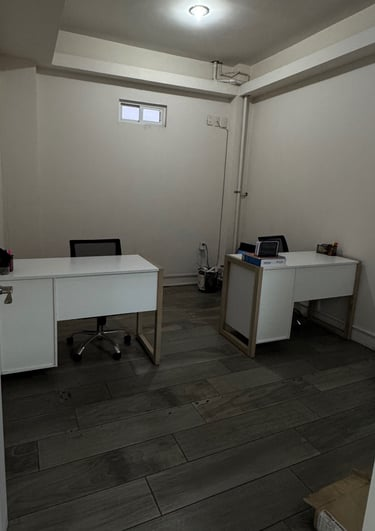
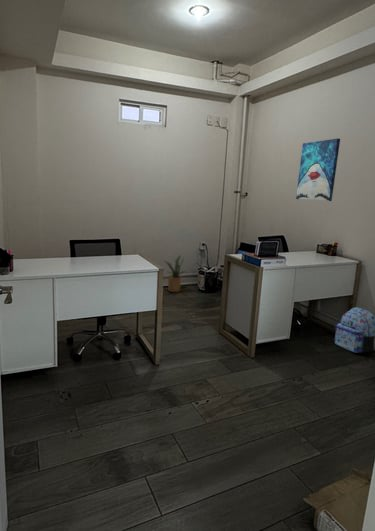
+ backpack (355, 328)
+ wall art (316, 171)
+ house plant (173, 272)
